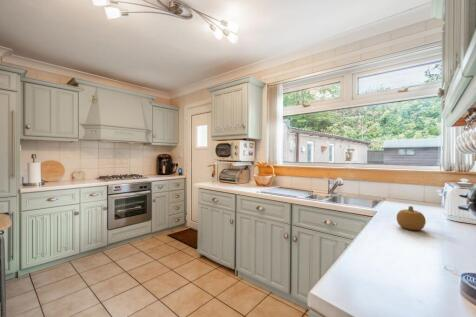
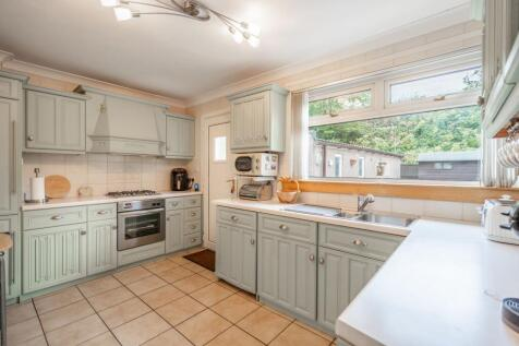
- fruit (410, 217)
